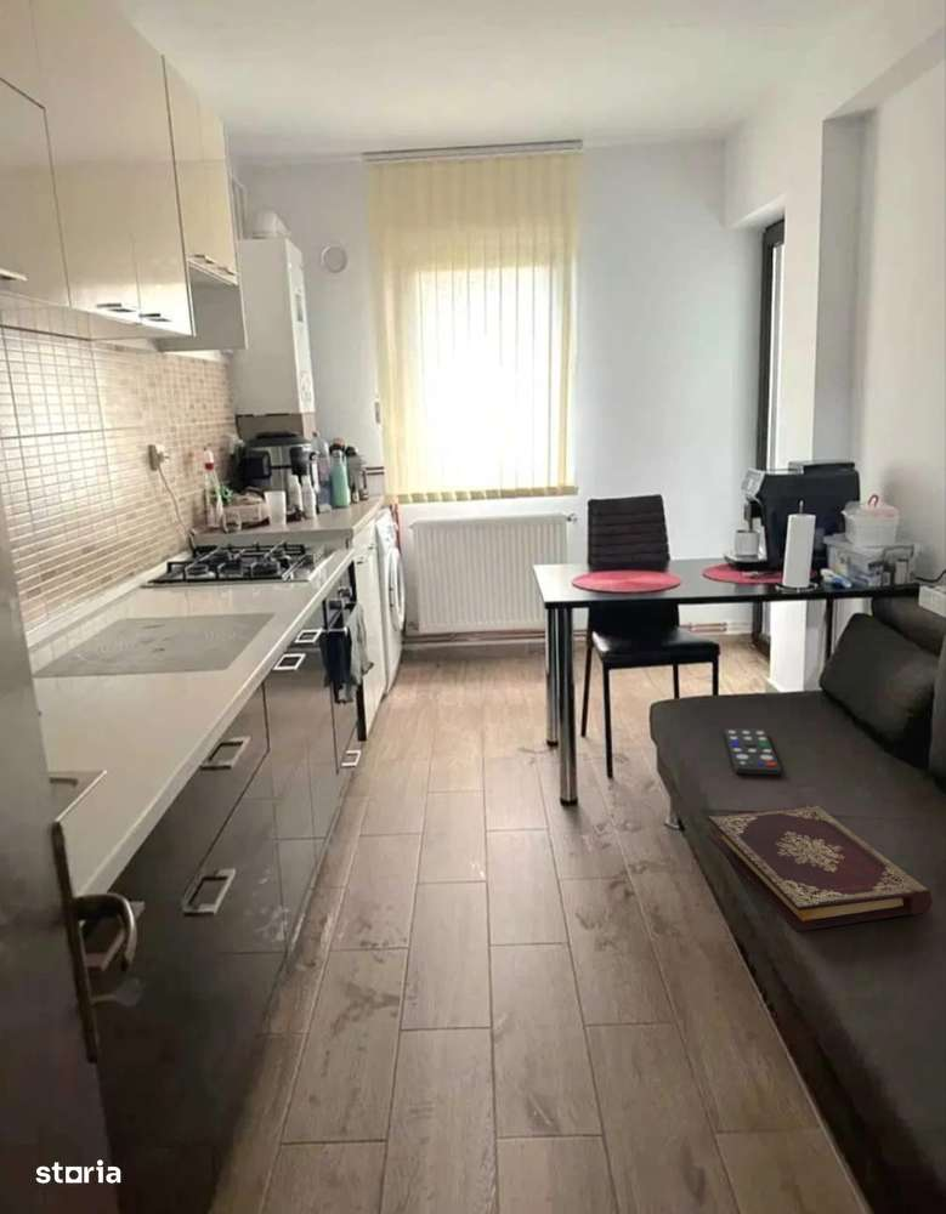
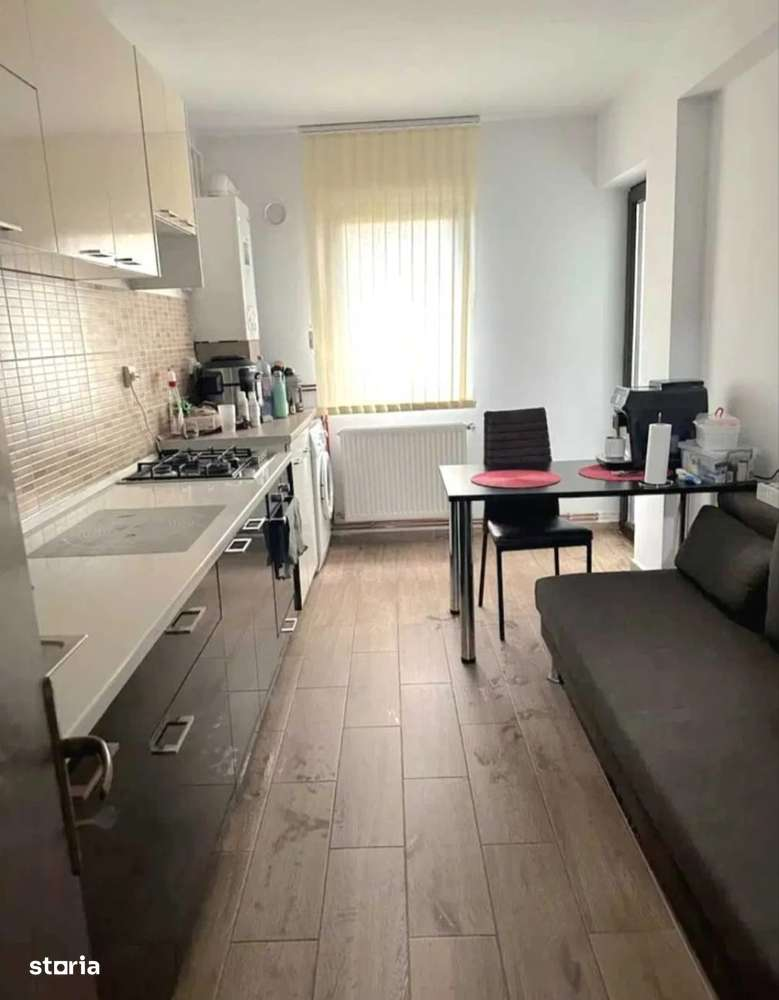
- book (809, 860)
- remote control (750, 749)
